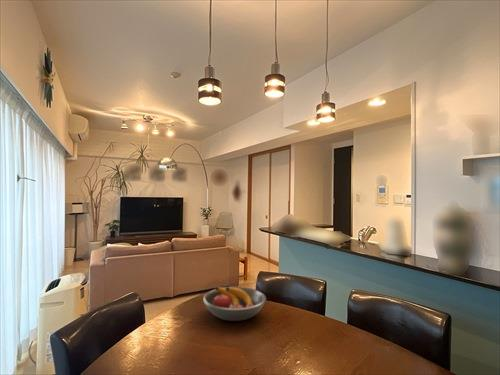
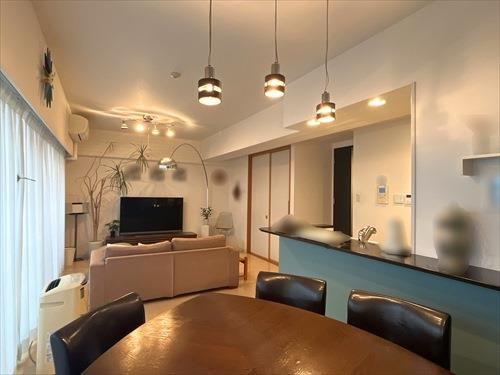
- fruit bowl (234, 303)
